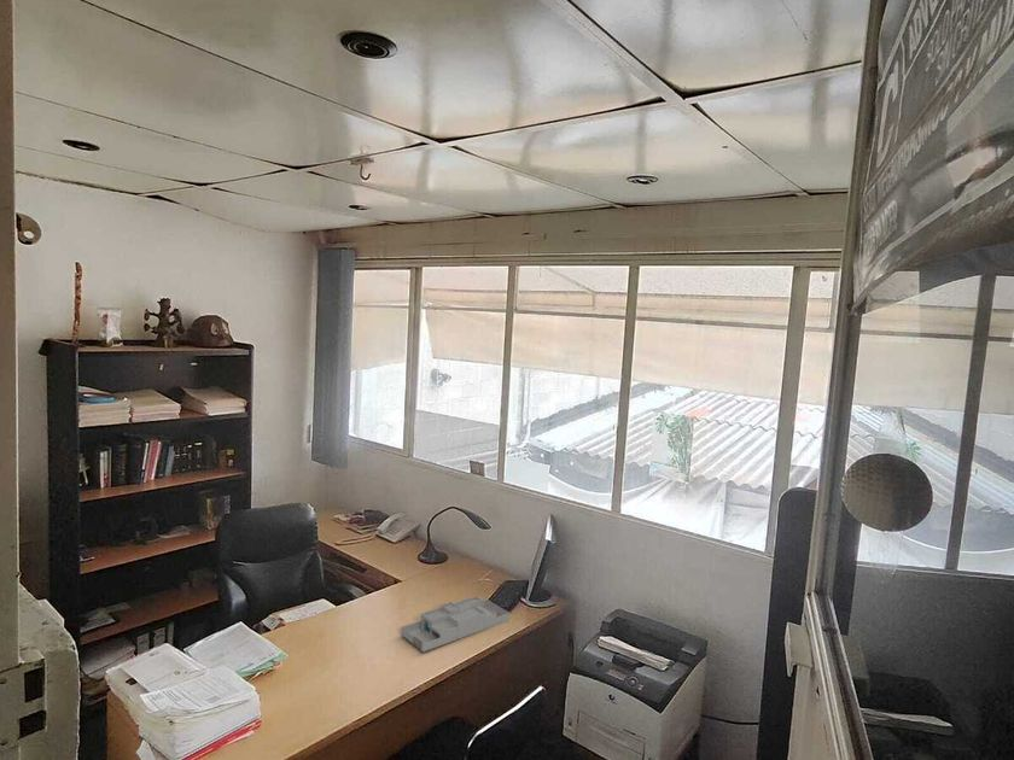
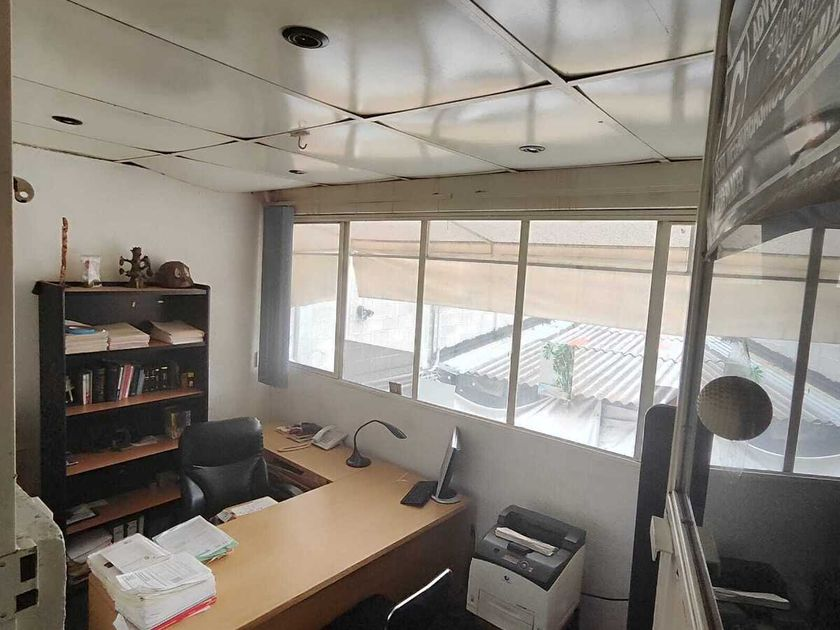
- desk organizer (456, 618)
